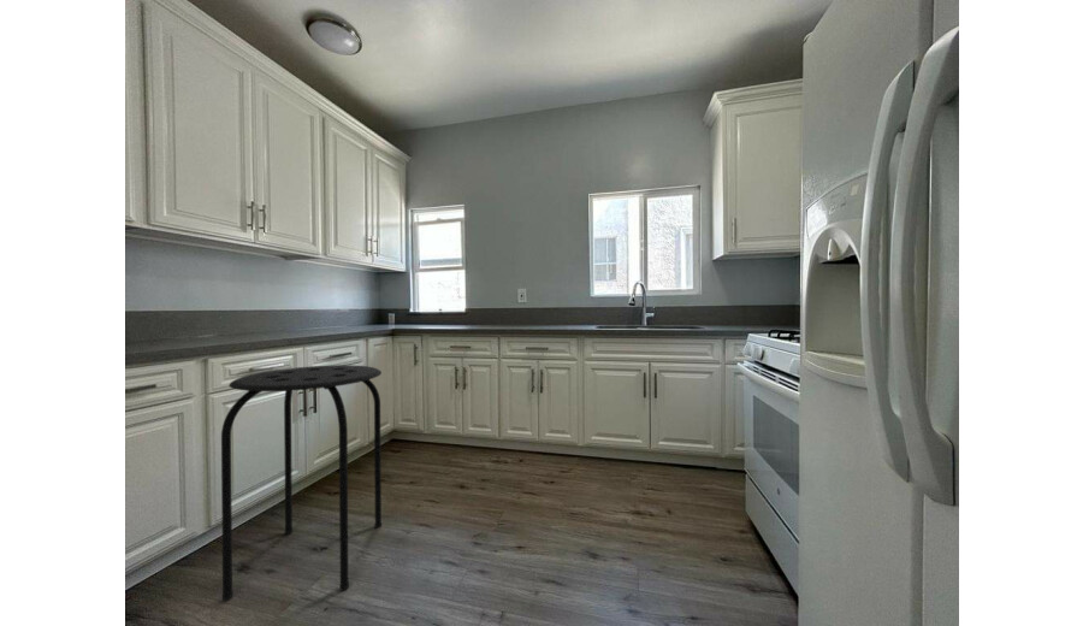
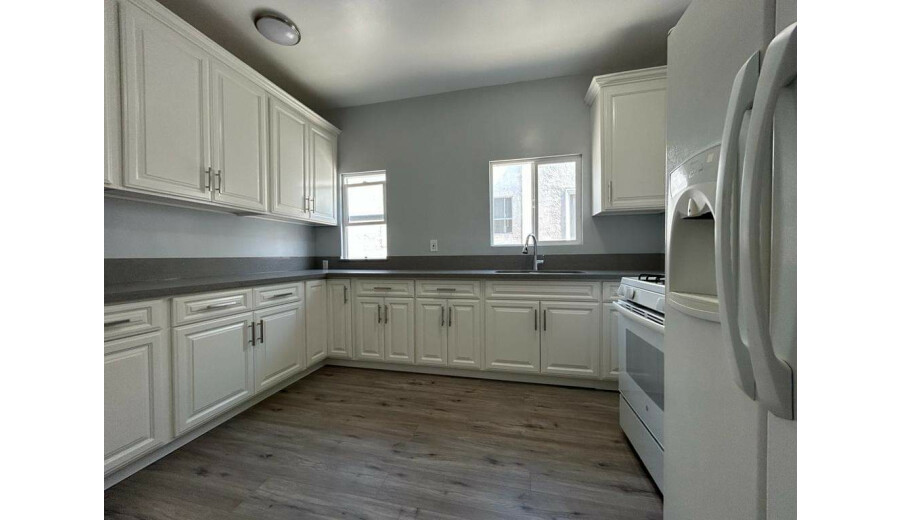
- stool (290, 465)
